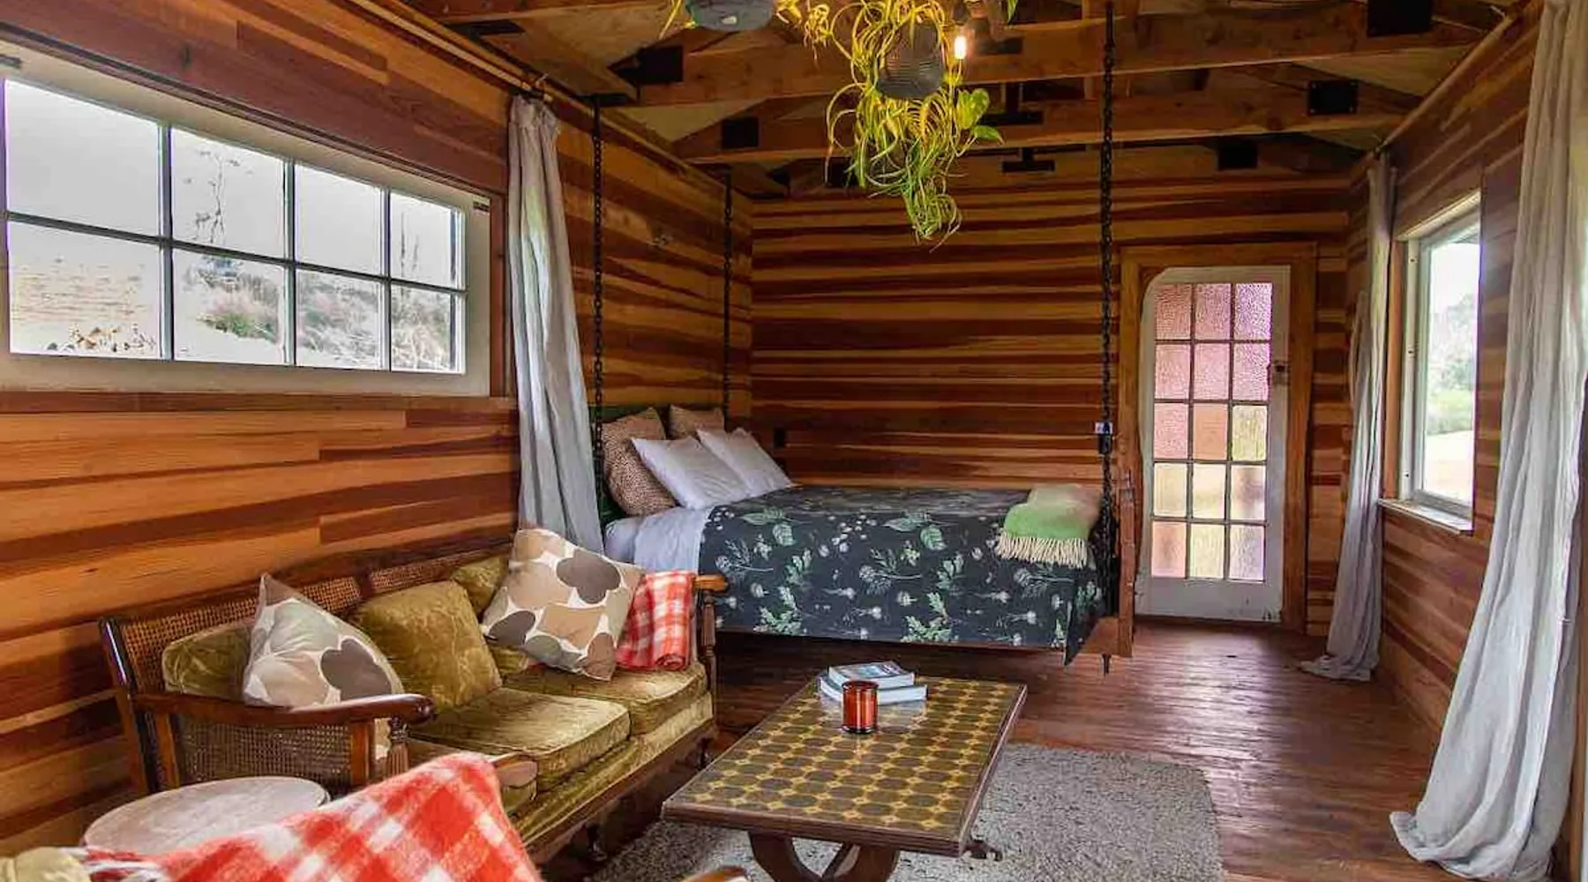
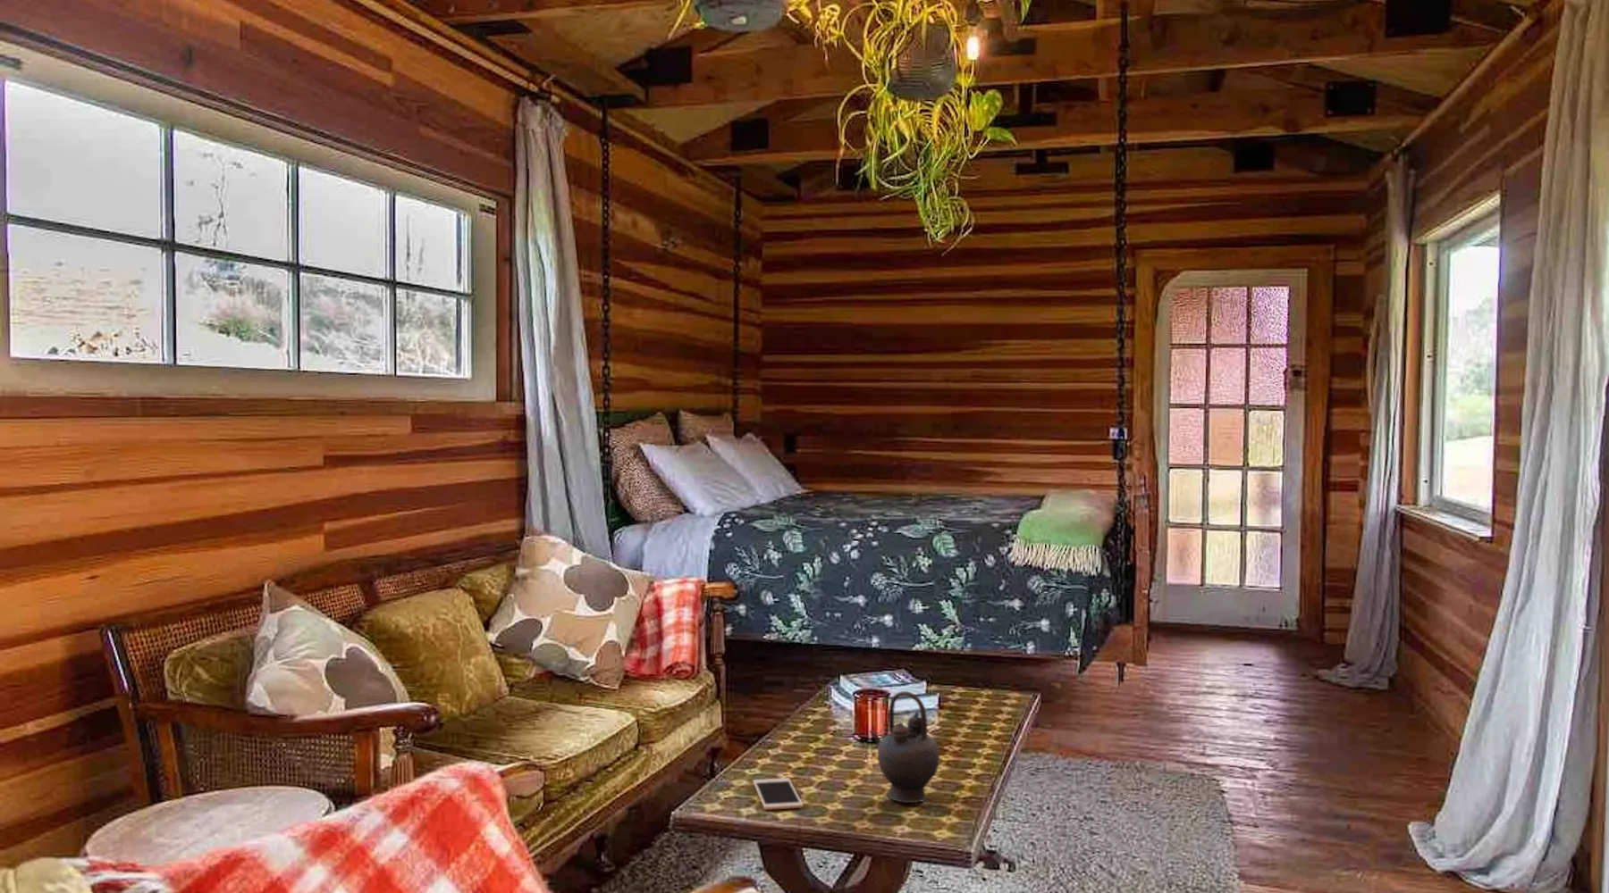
+ teapot (902, 743)
+ cell phone (777, 793)
